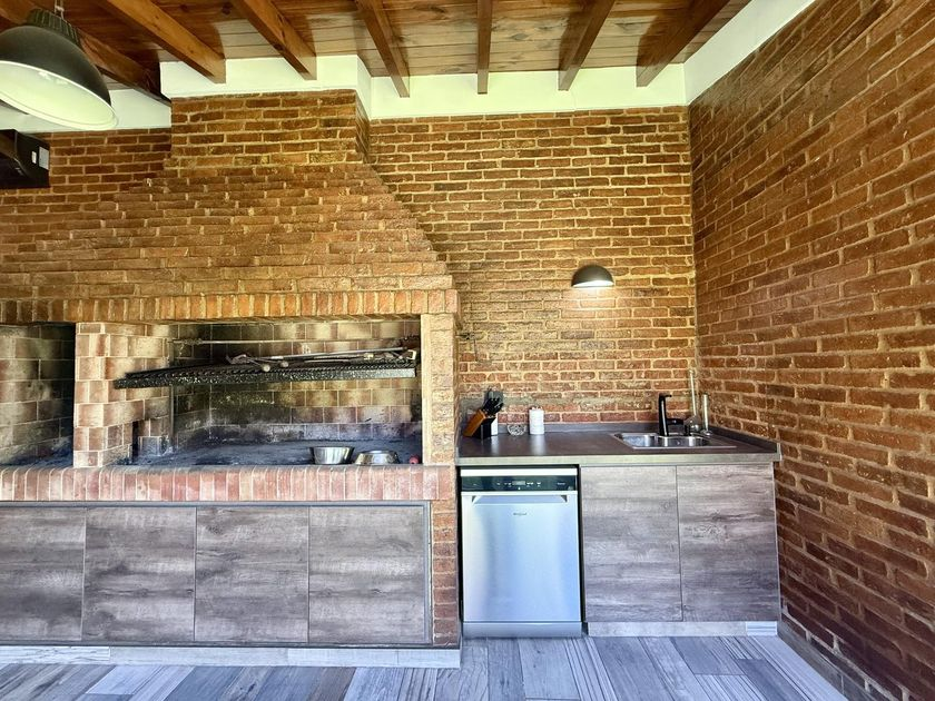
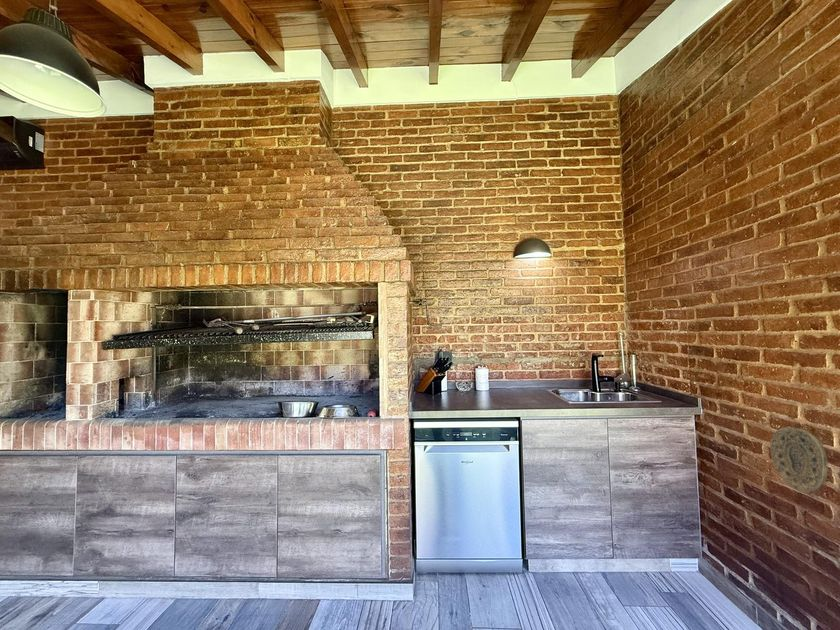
+ decorative plate (796, 459)
